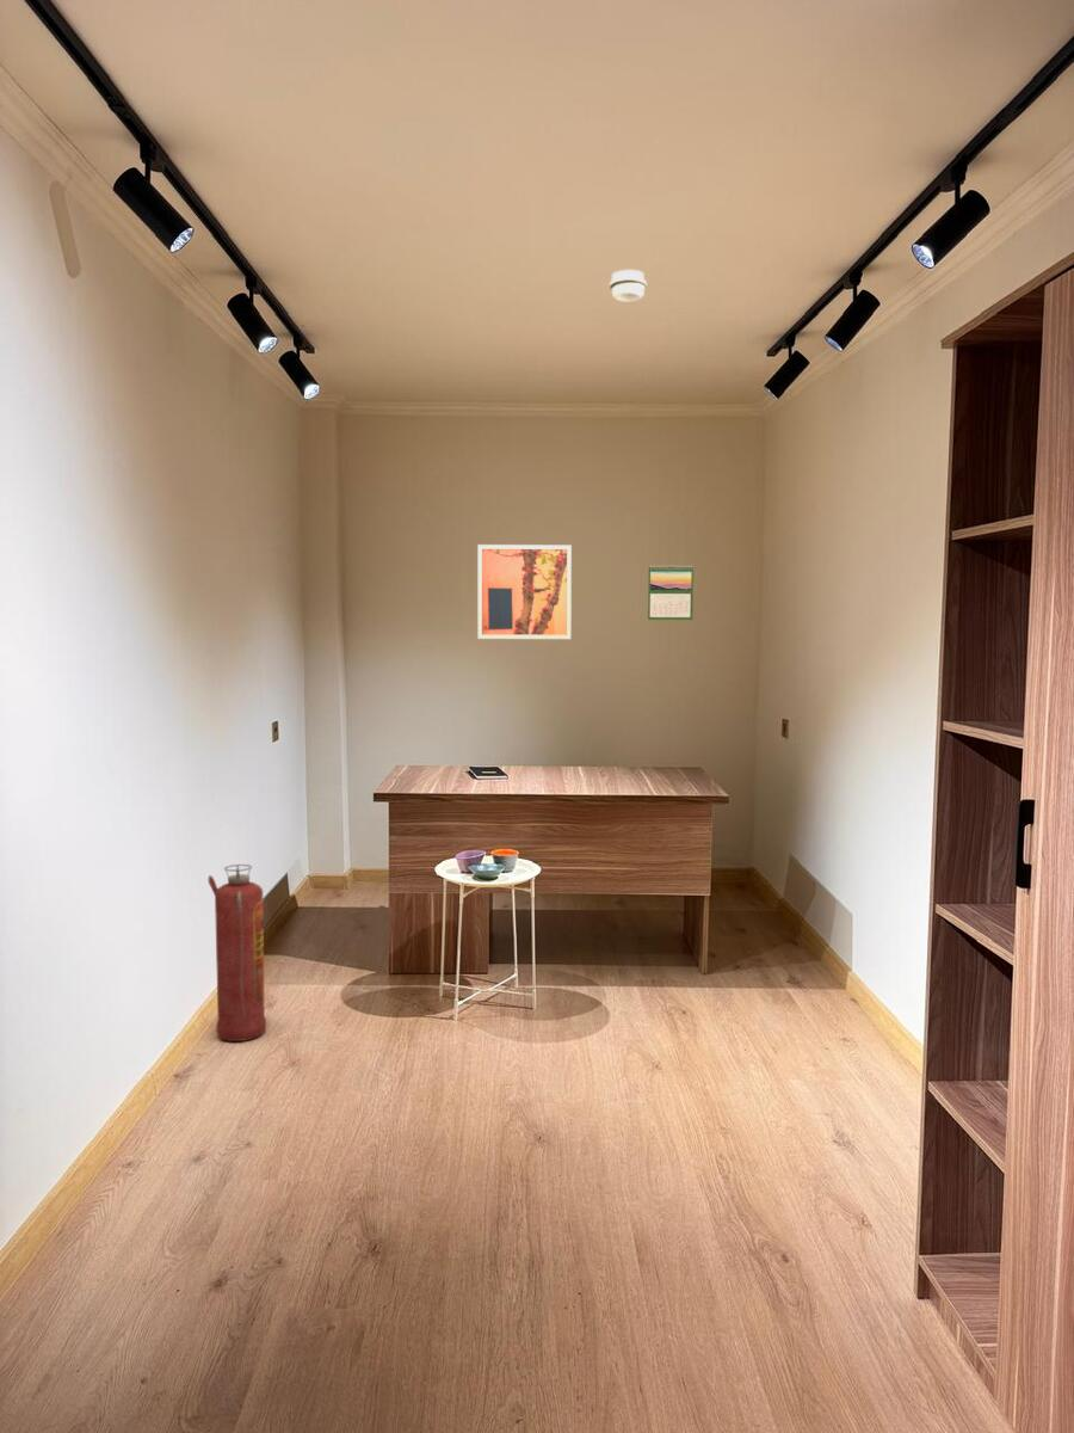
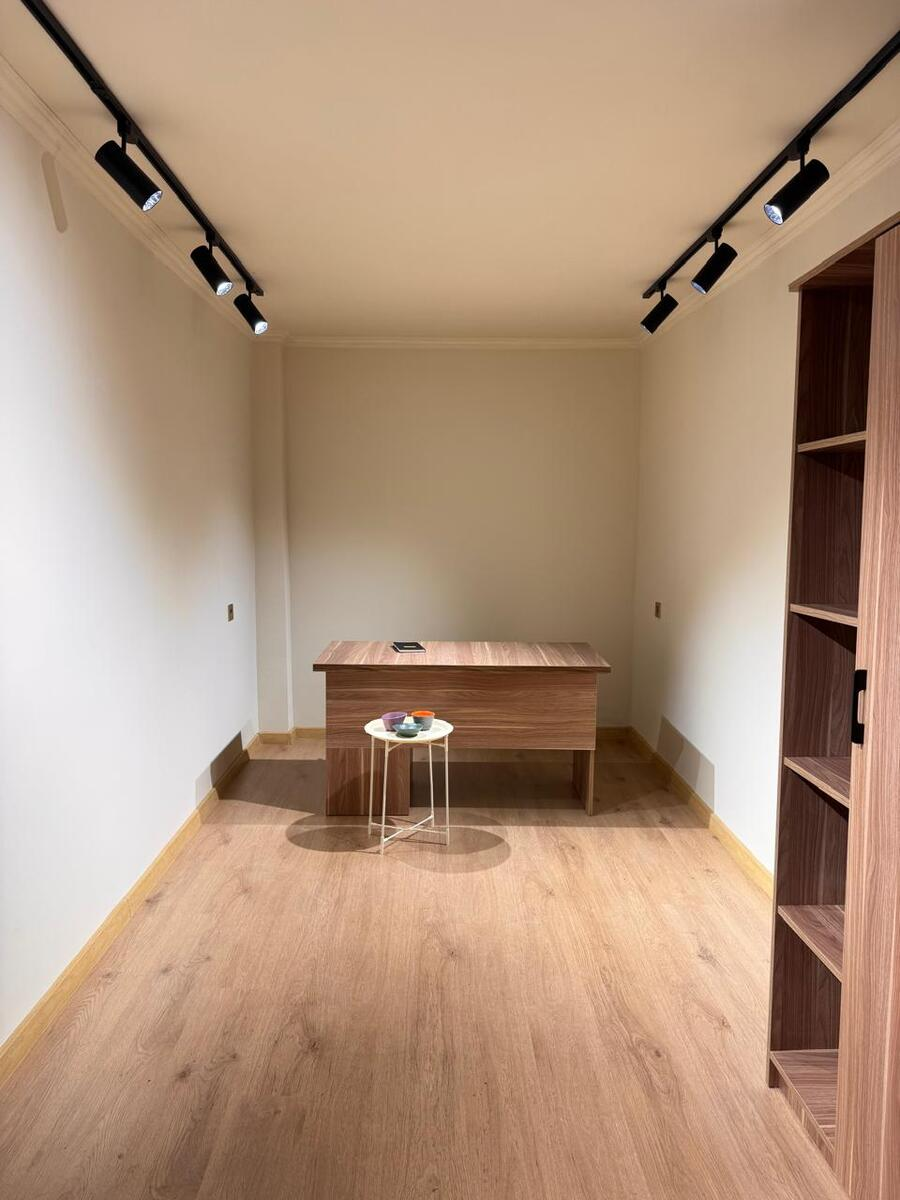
- wall art (524, 591)
- fire extinguisher (235, 952)
- smoke detector (628, 285)
- calendar (669, 592)
